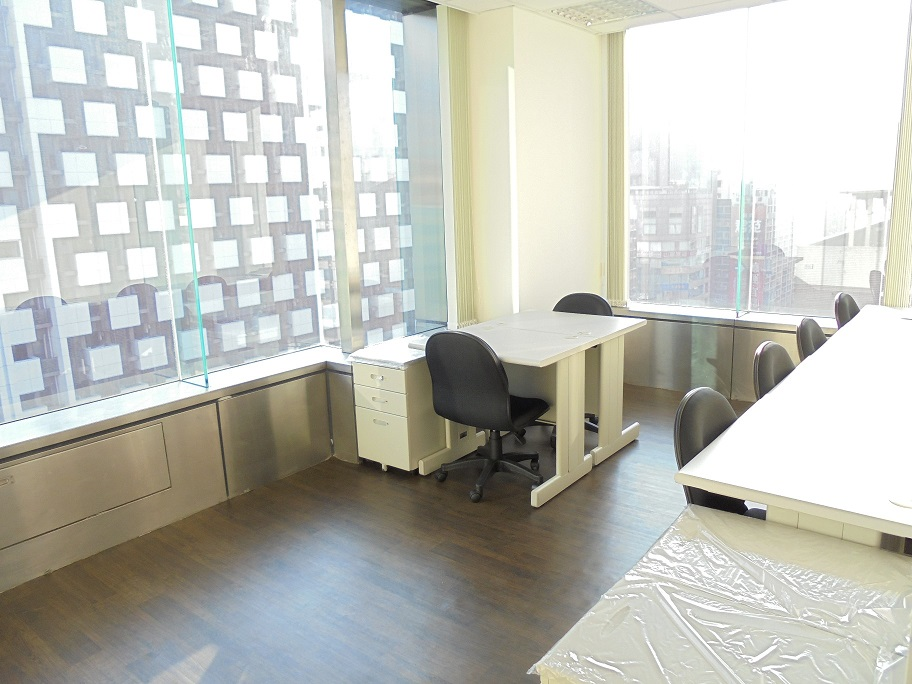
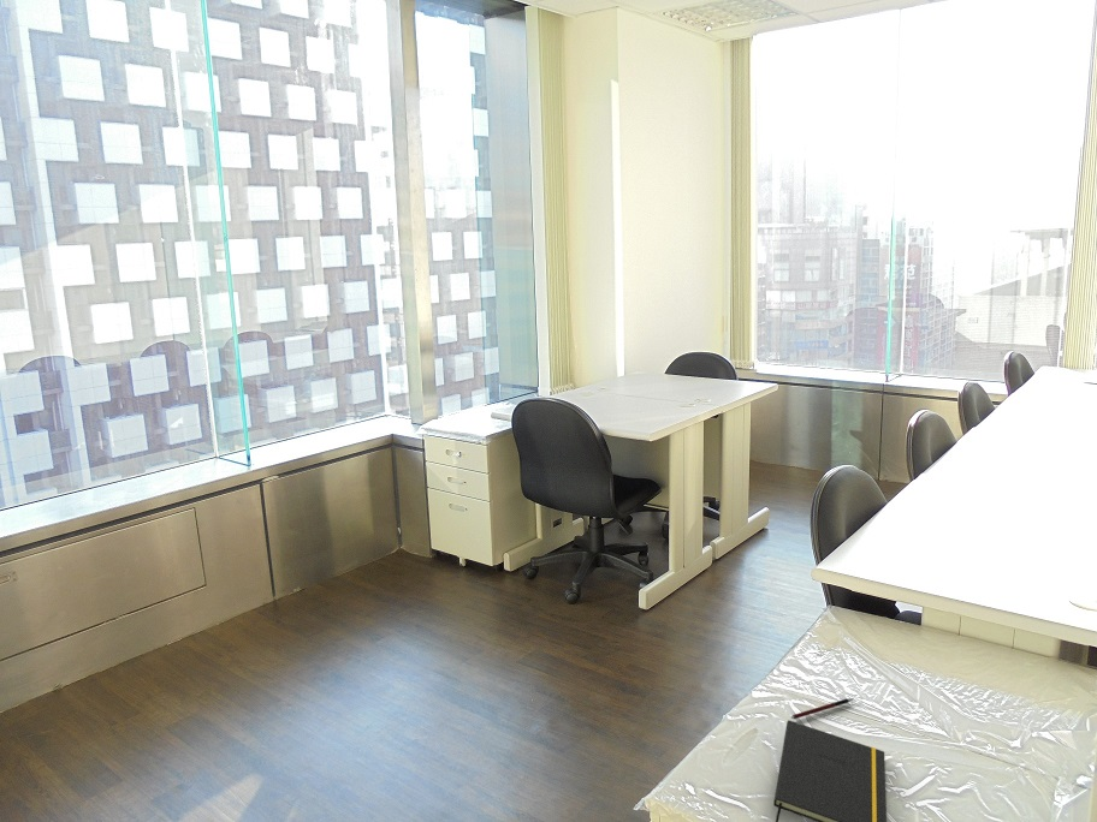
+ pen (823, 708)
+ notepad (831, 776)
